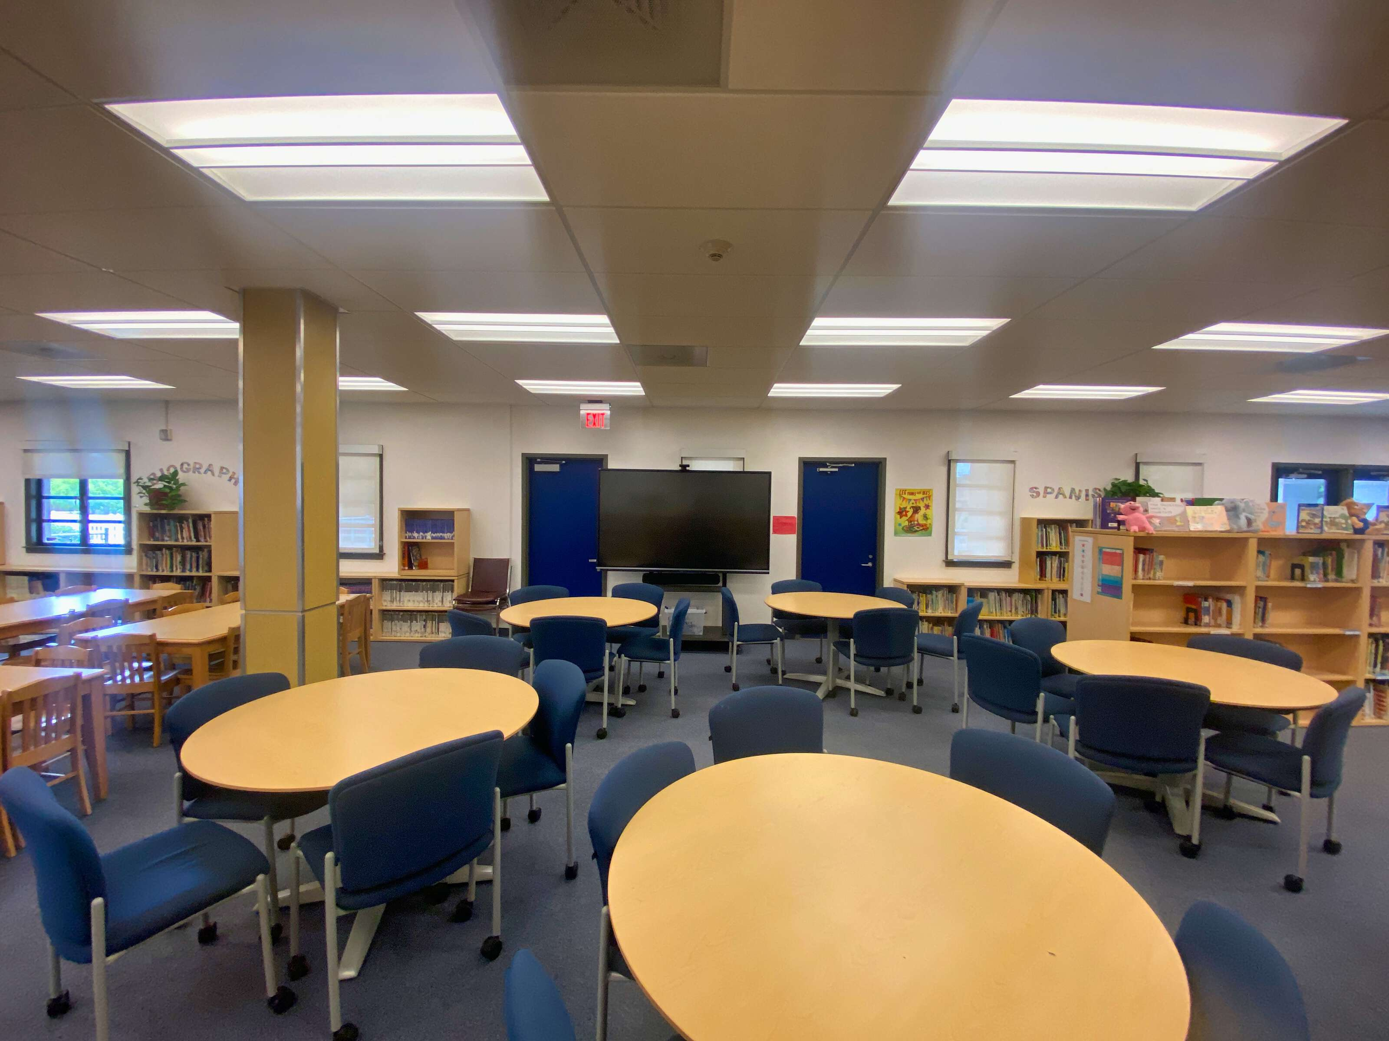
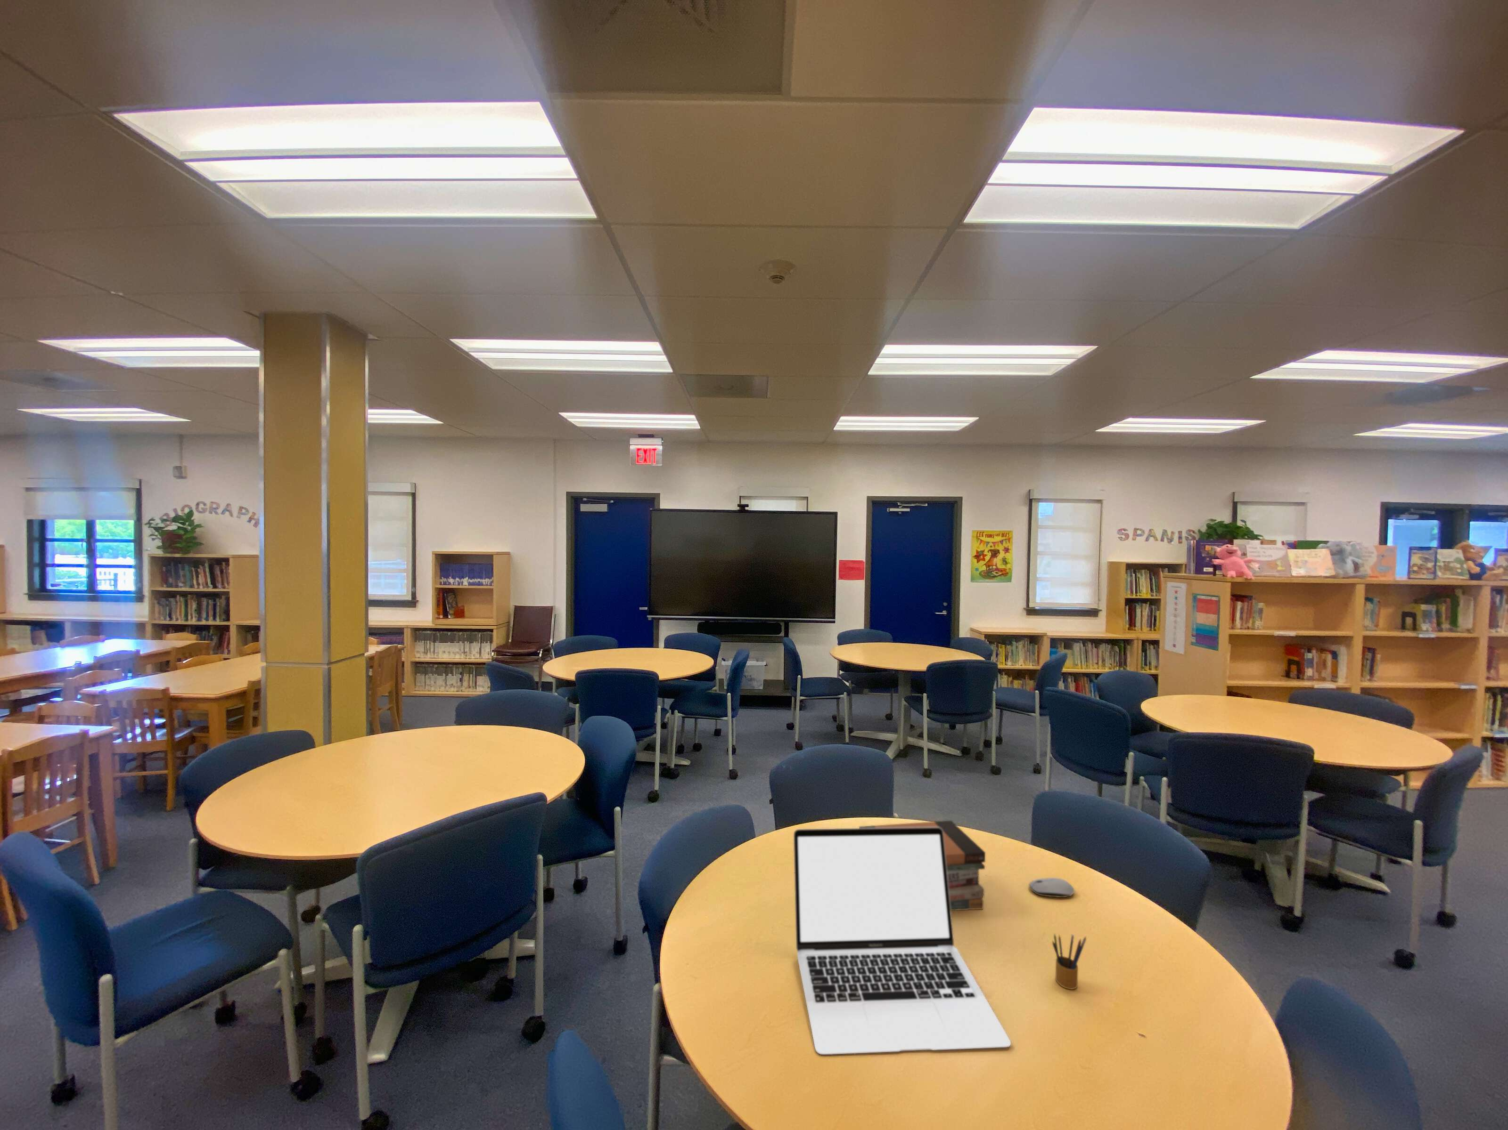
+ pencil box (1066, 959)
+ book stack (946, 865)
+ computer mouse (1051, 885)
+ laptop (889, 925)
